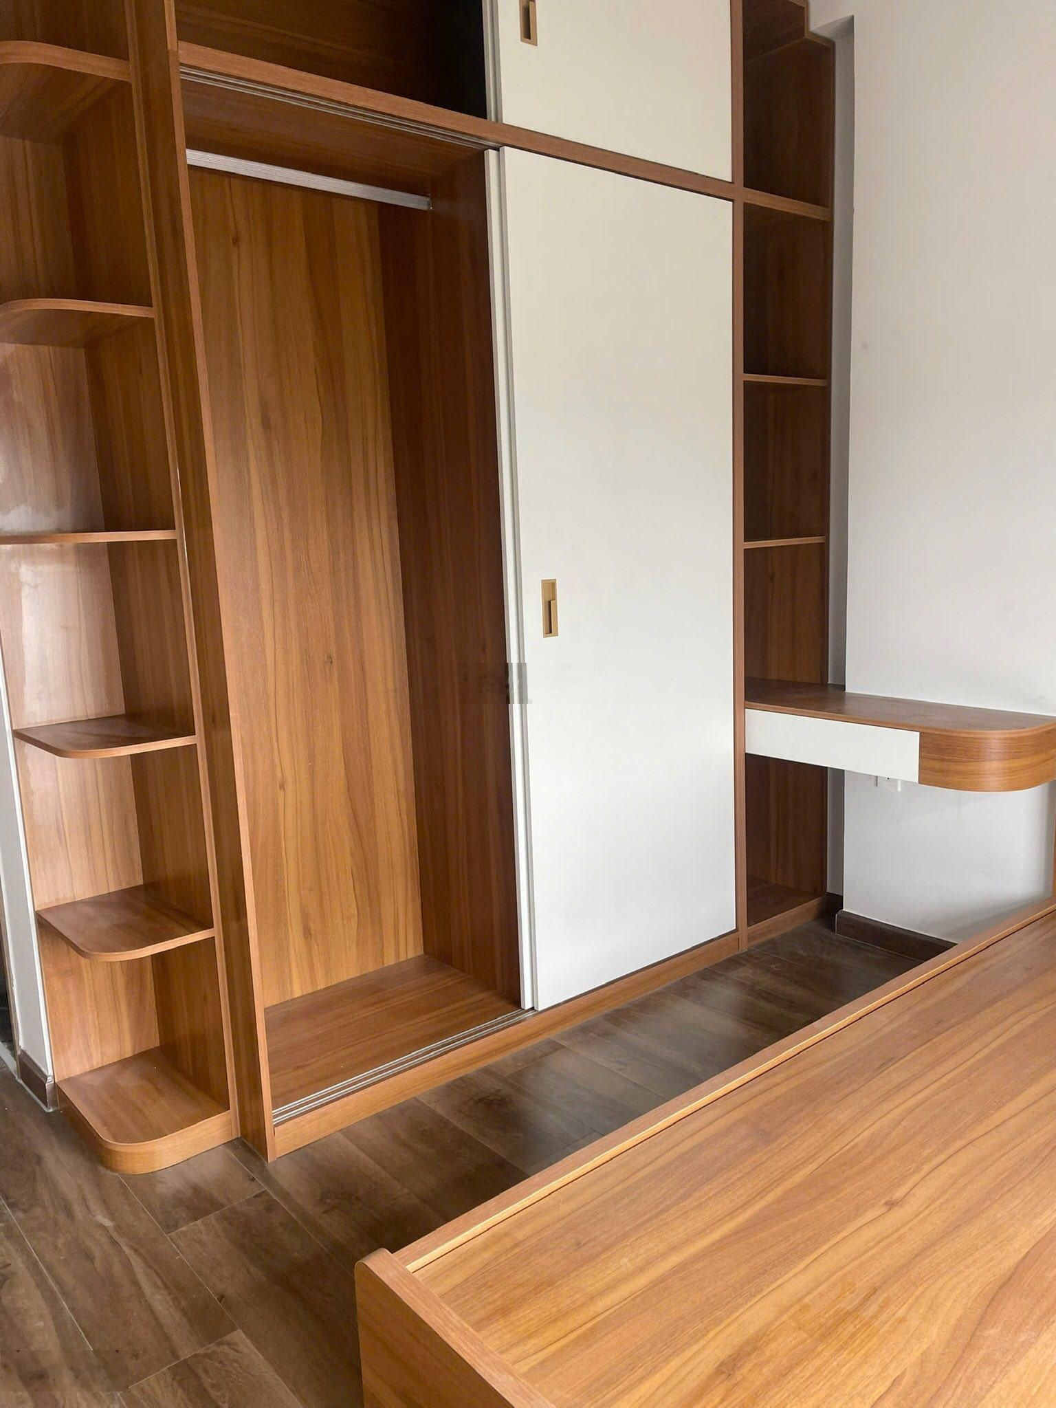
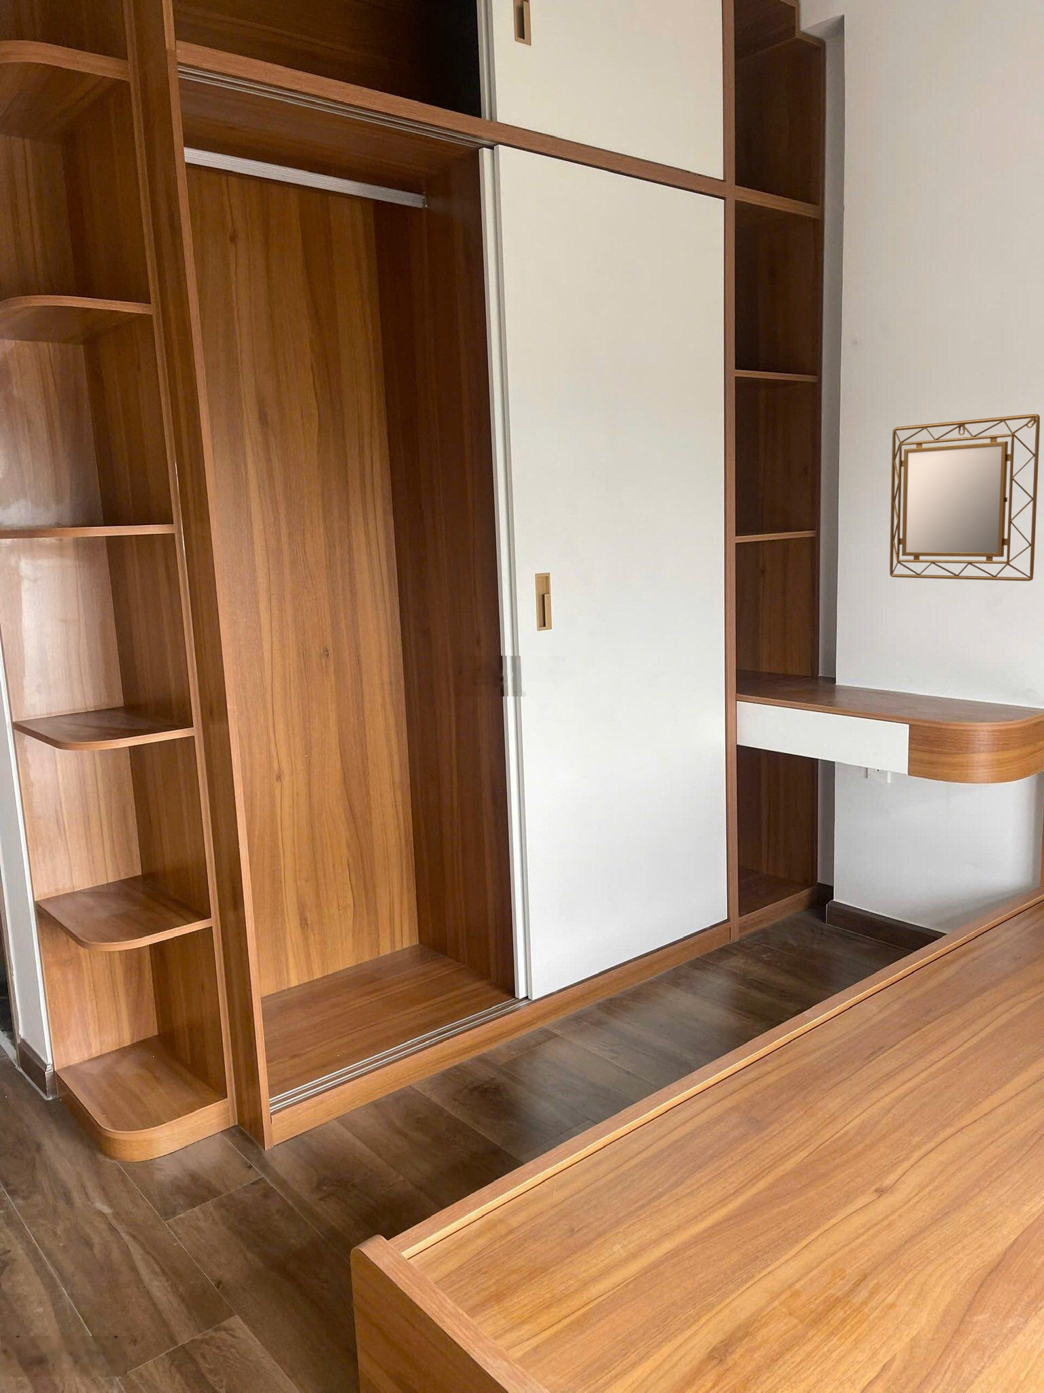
+ home mirror (955, 500)
